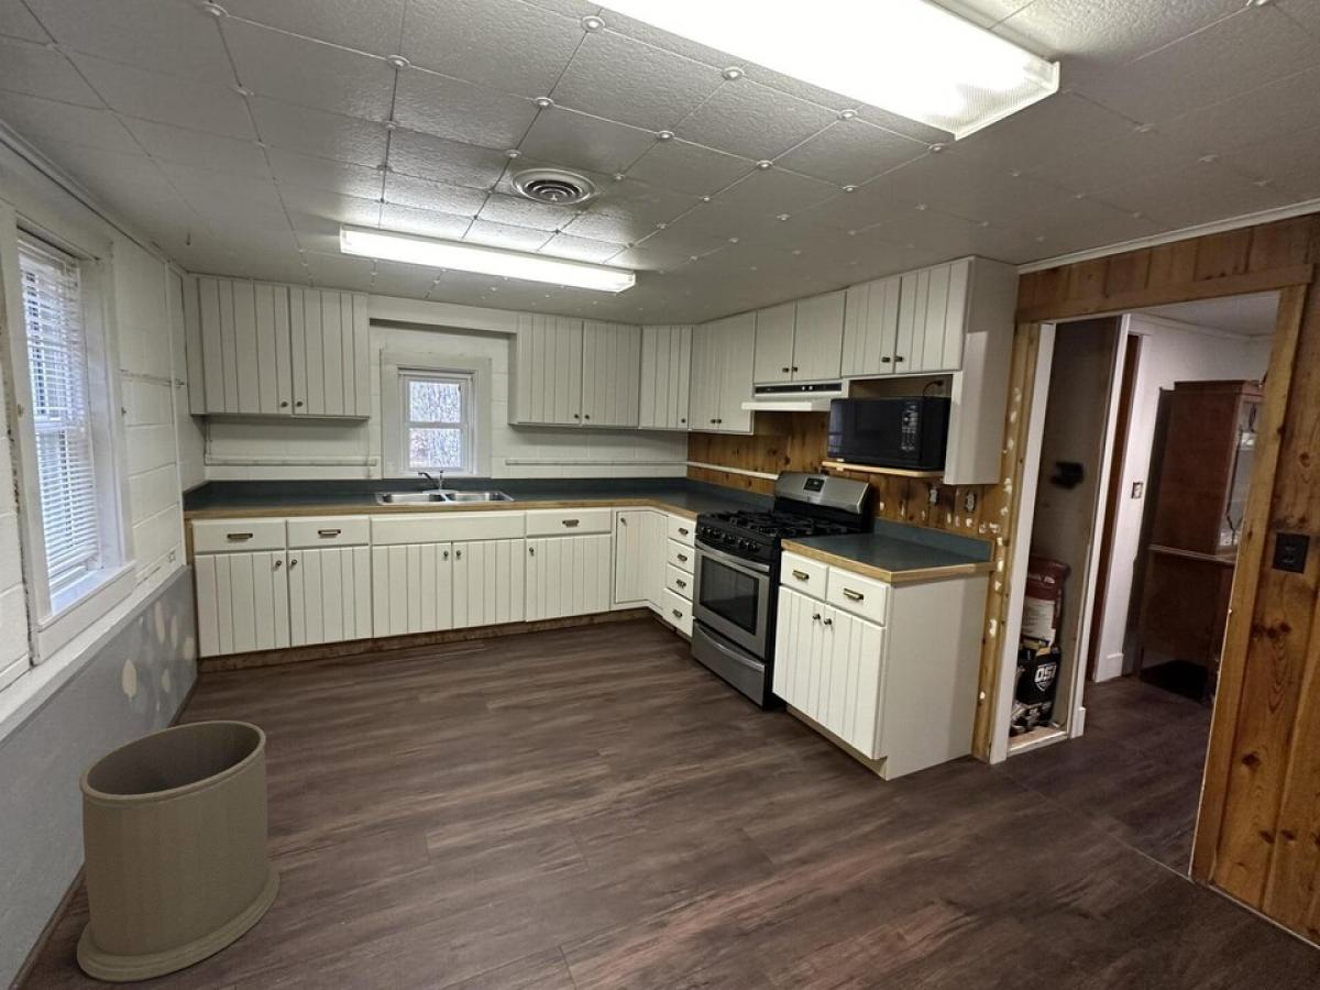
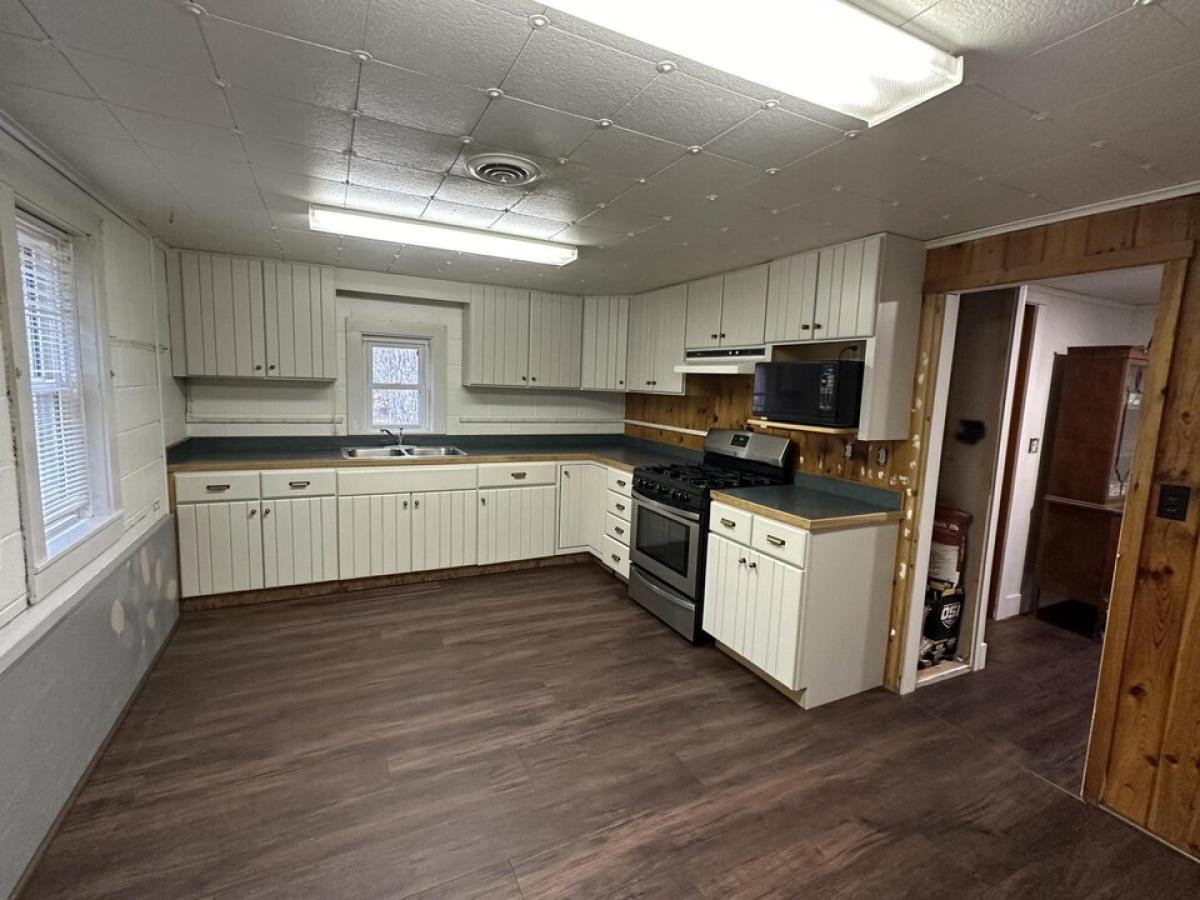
- trash can (183, 833)
